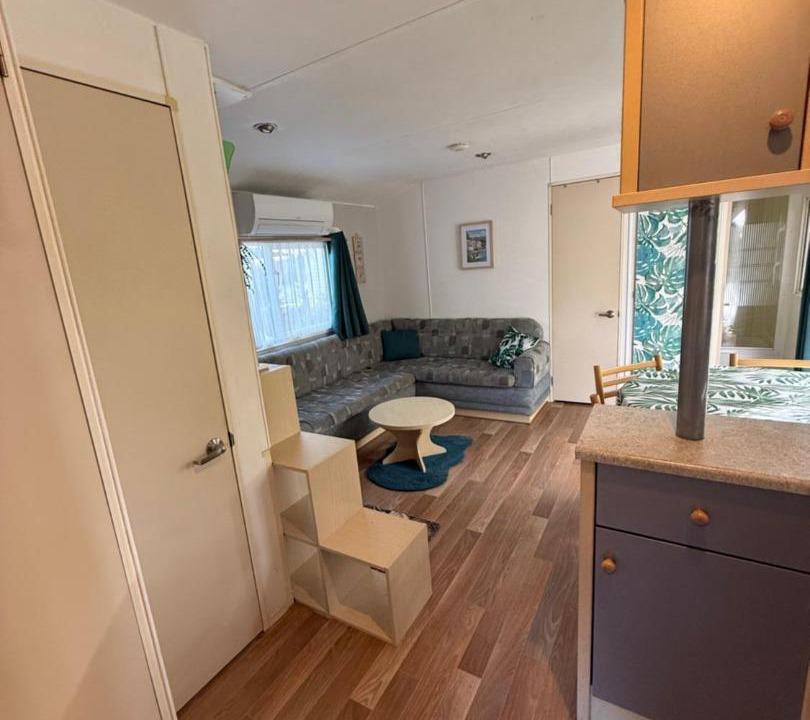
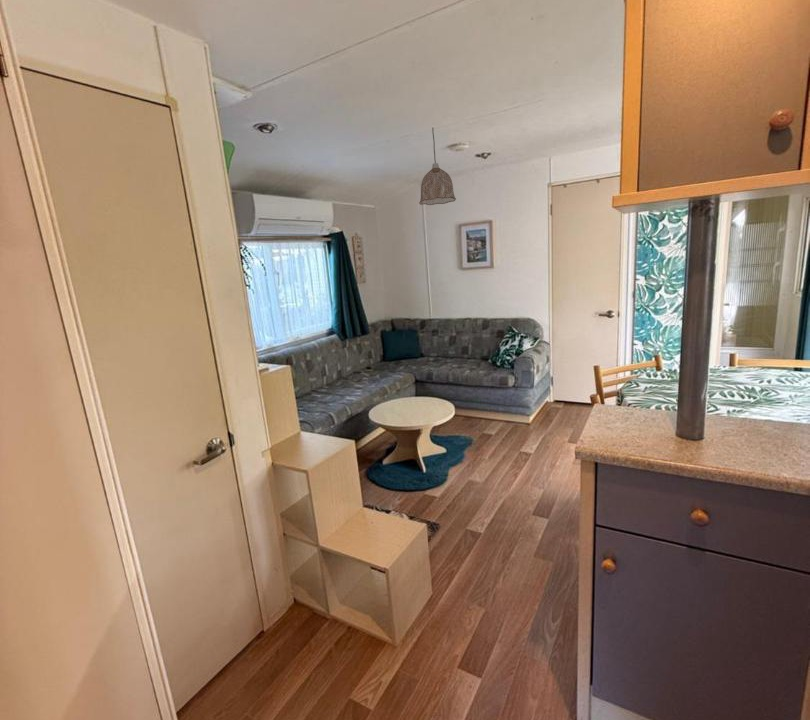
+ pendant lamp (435, 165)
